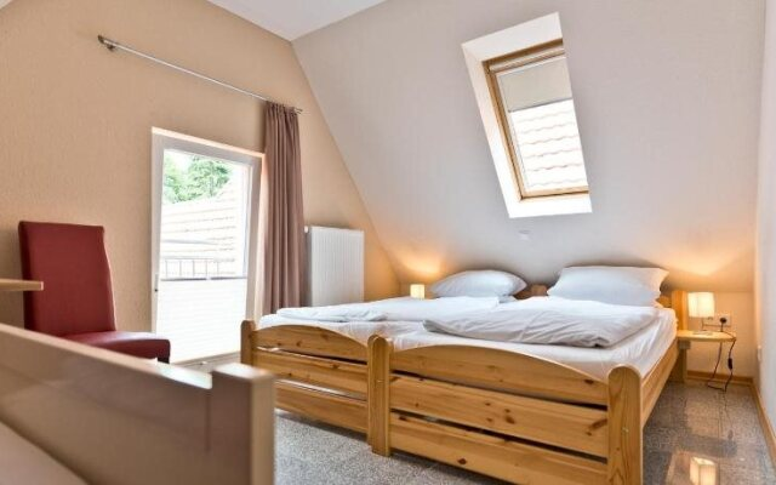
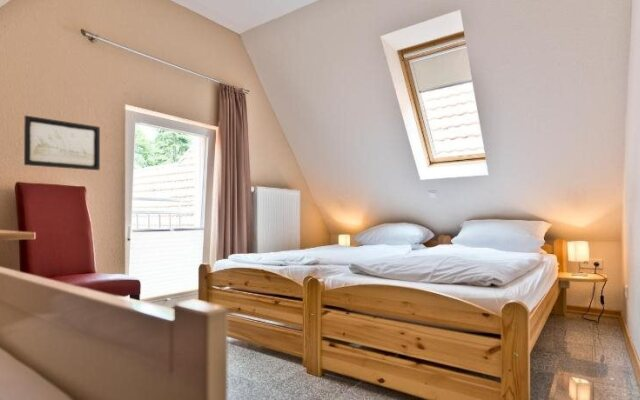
+ wall art (64, 144)
